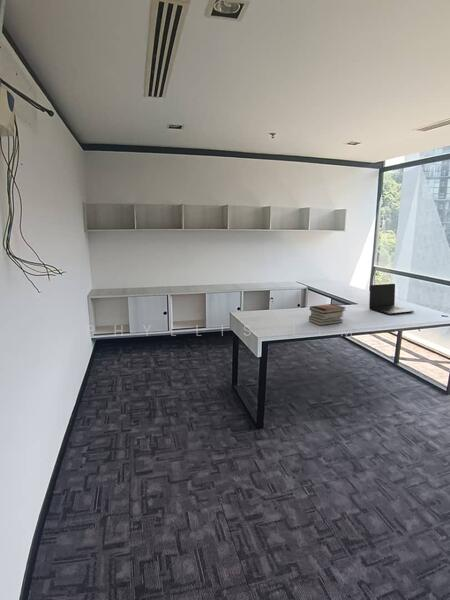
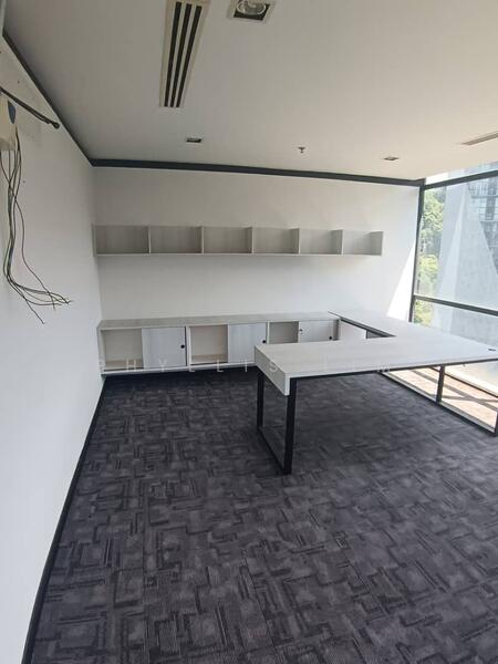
- book stack (327, 314)
- laptop (391, 298)
